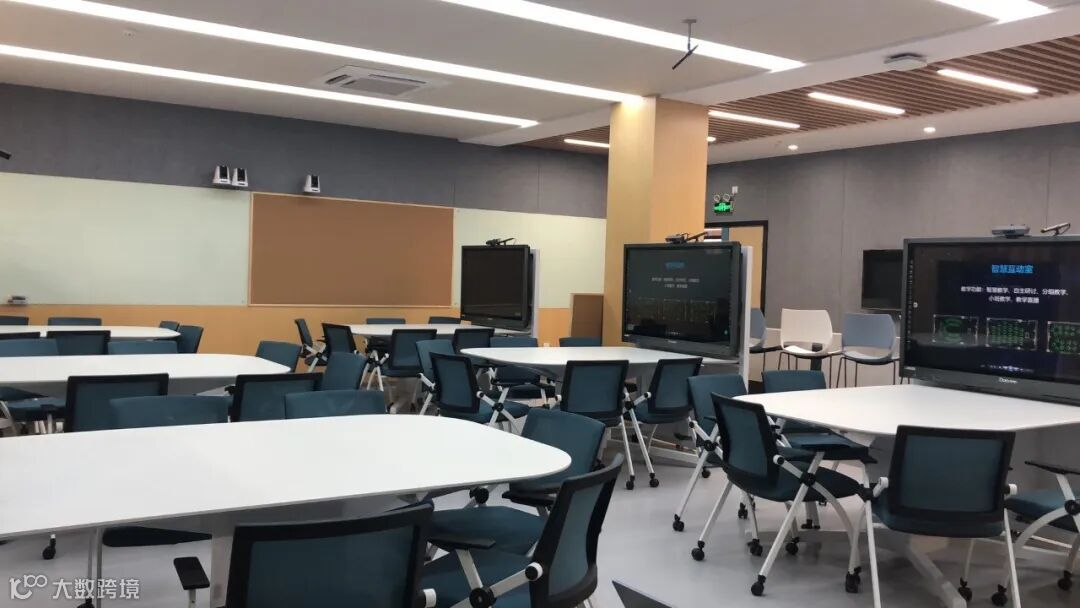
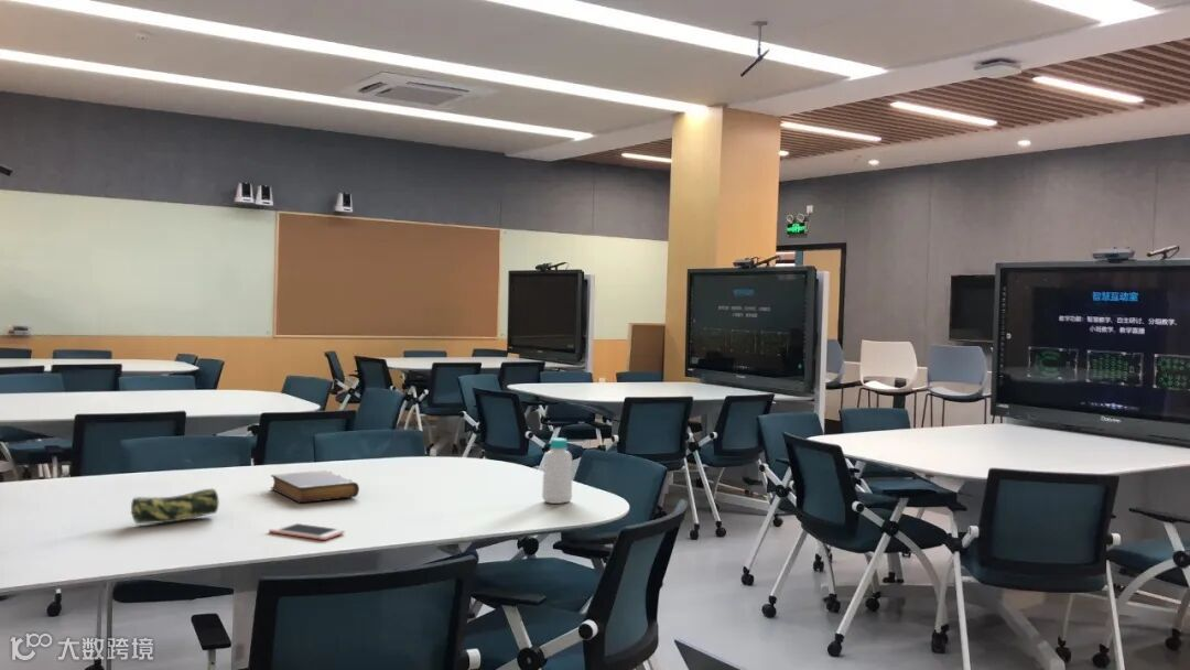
+ cell phone (306, 531)
+ book (314, 485)
+ pencil case (173, 507)
+ bottle (558, 469)
